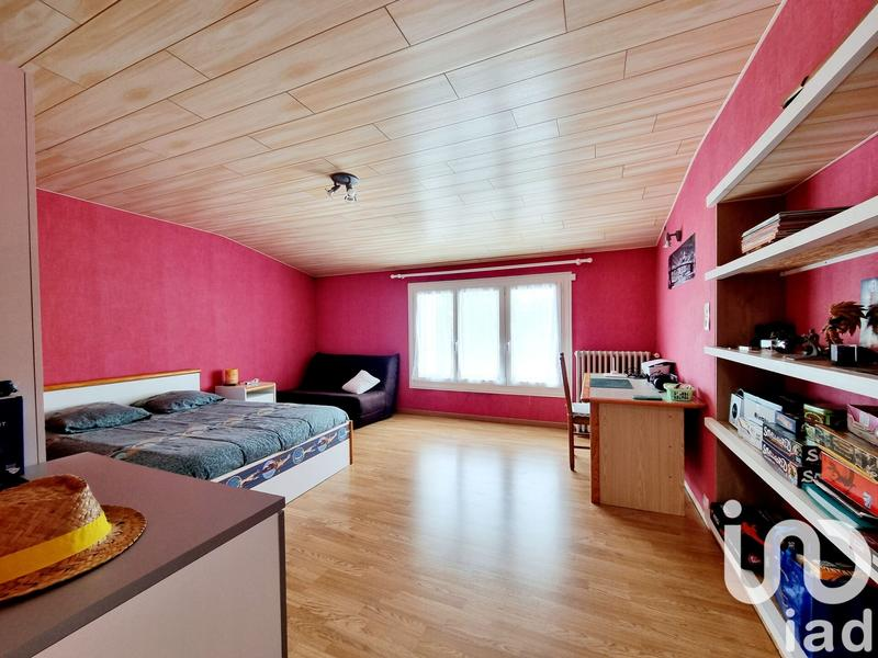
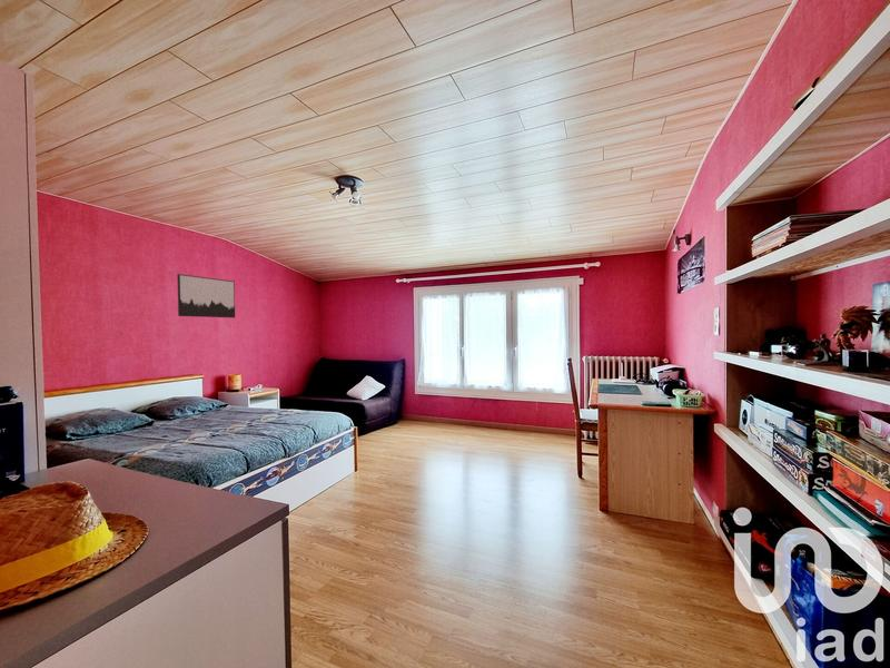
+ wall art (208, 297)
